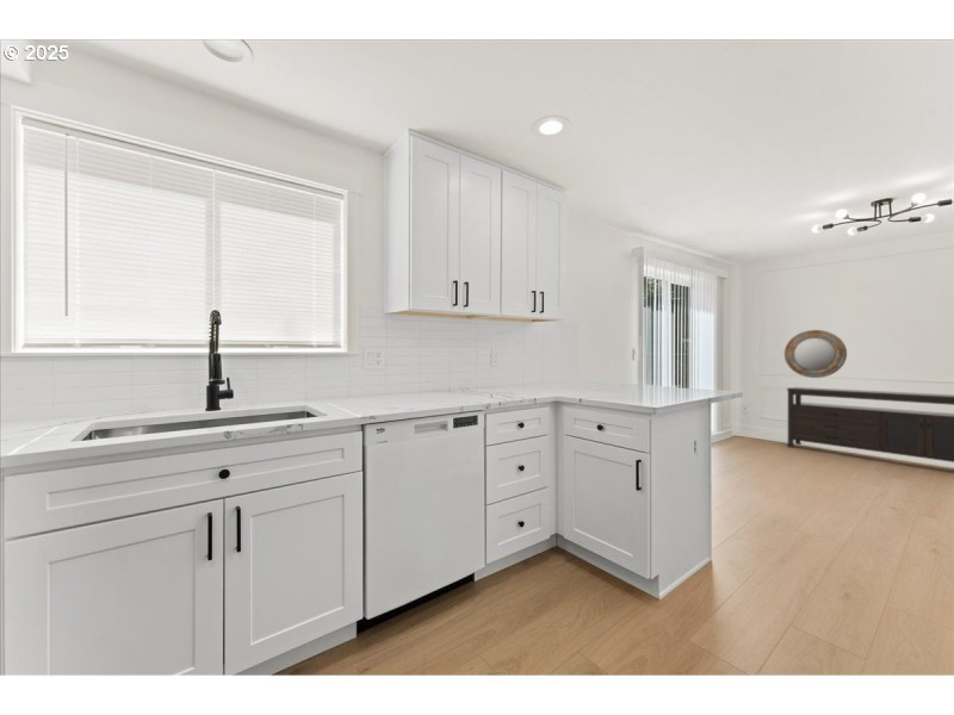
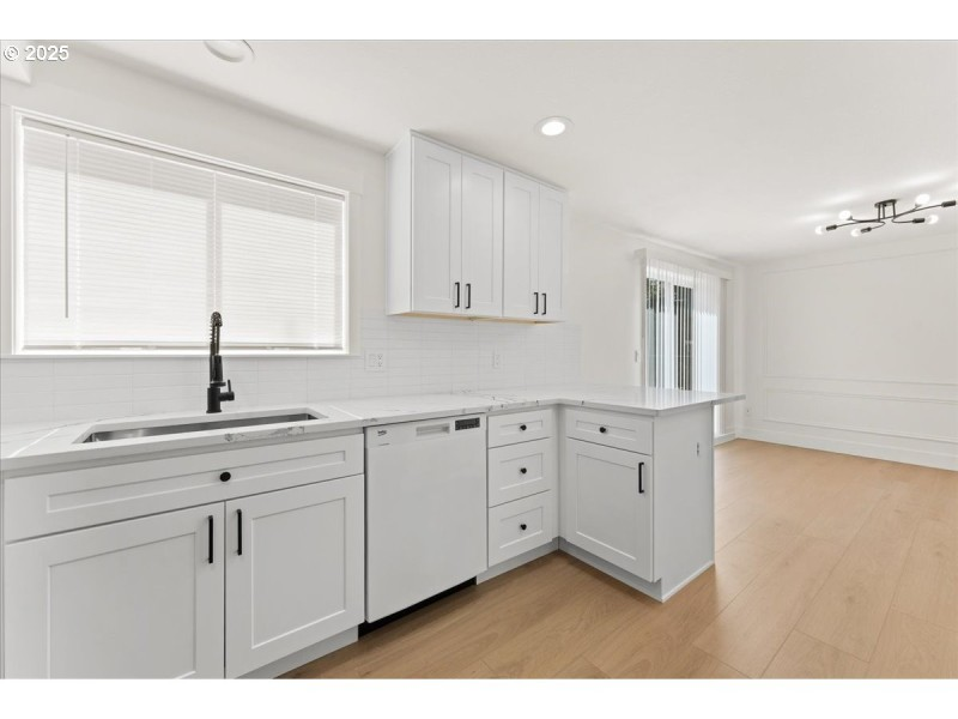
- media console (876, 424)
- home mirror (813, 353)
